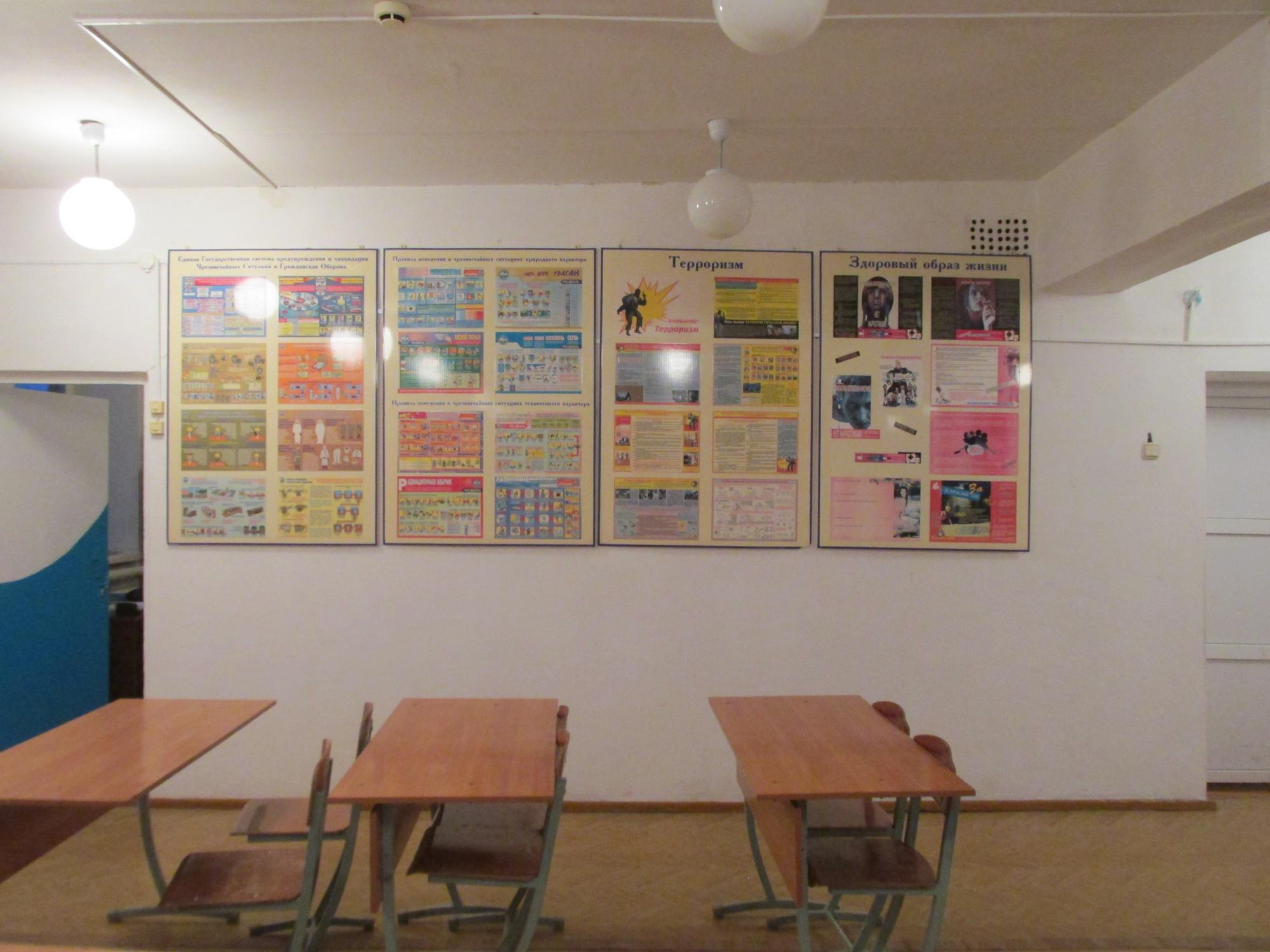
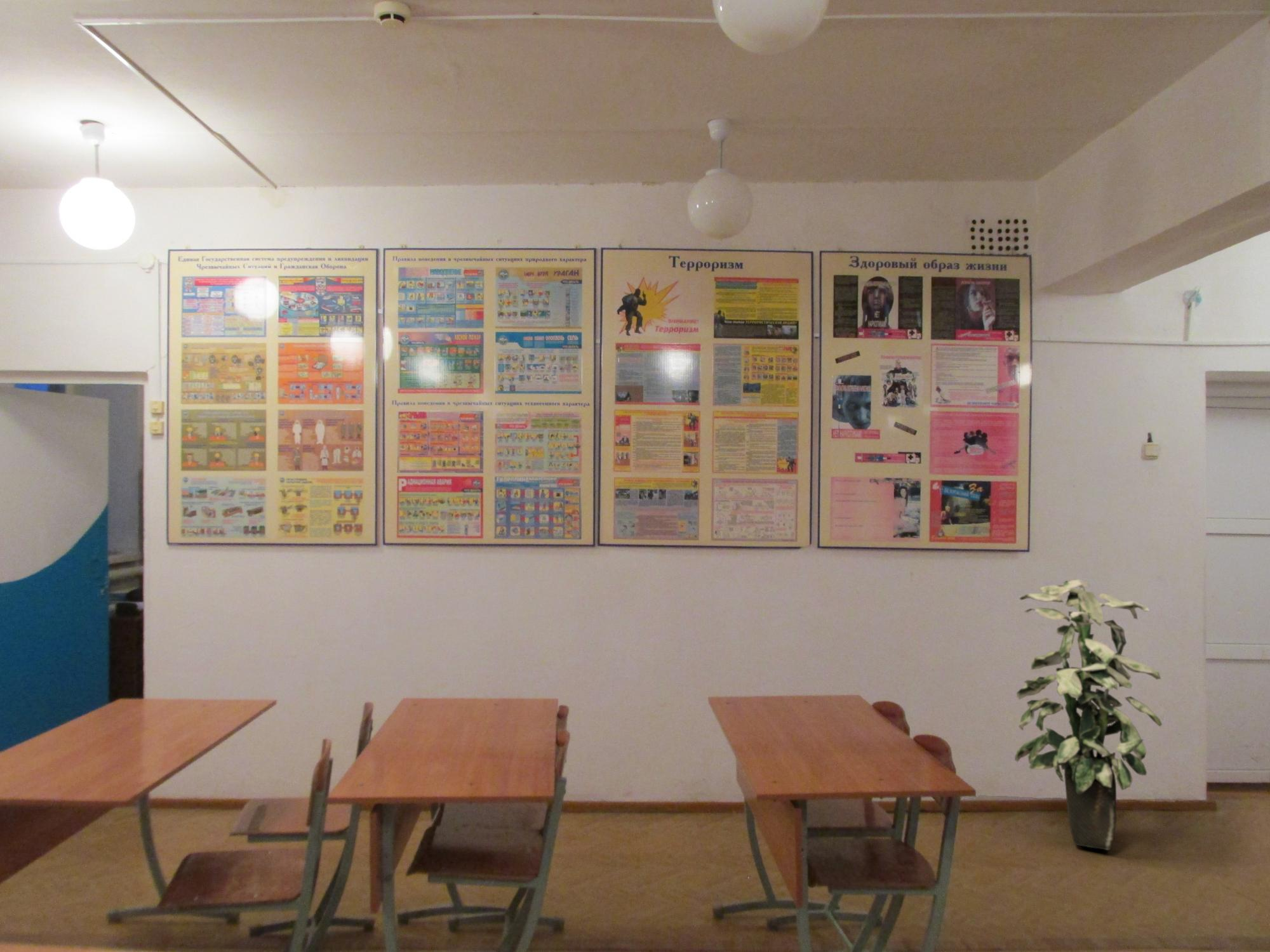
+ indoor plant (1081, 708)
